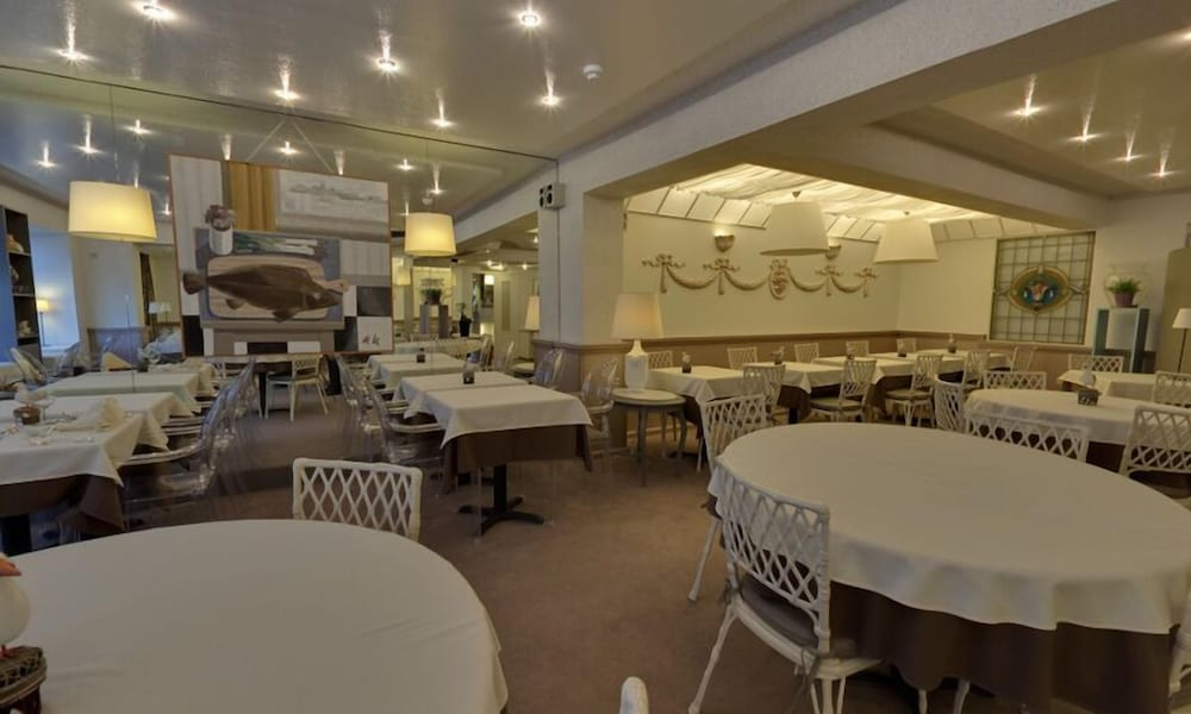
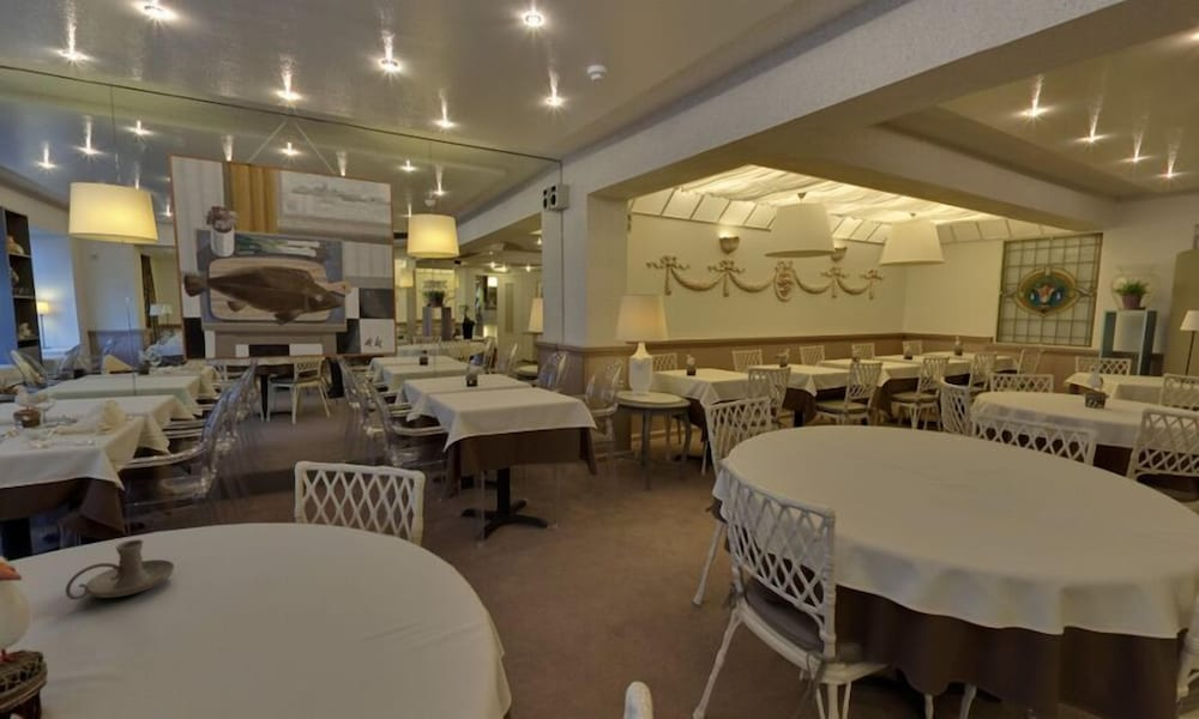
+ candle holder (121, 568)
